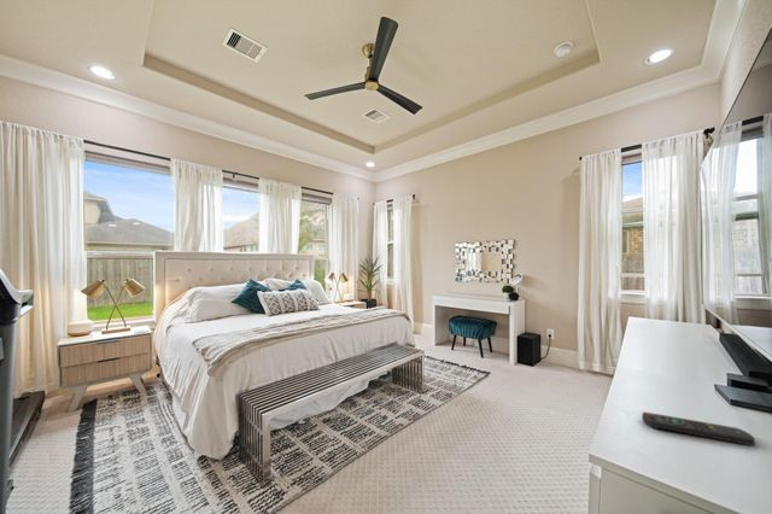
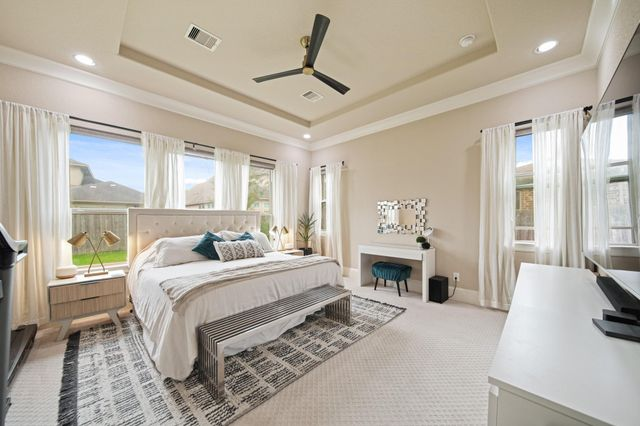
- remote control (694, 427)
